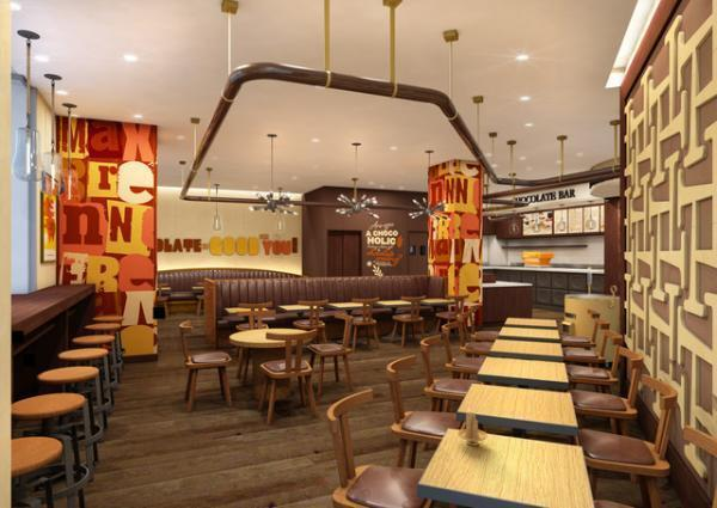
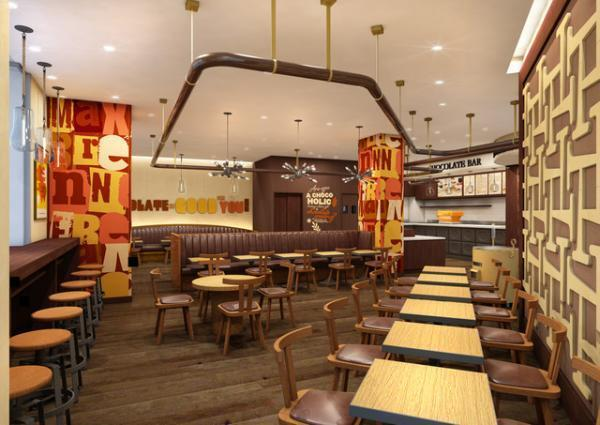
- candle holder (472, 424)
